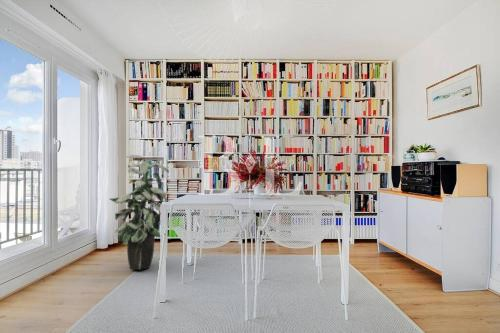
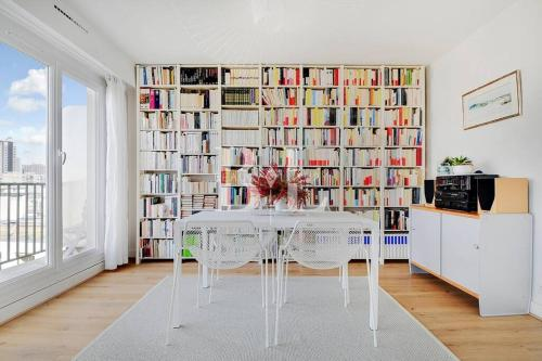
- indoor plant (140, 210)
